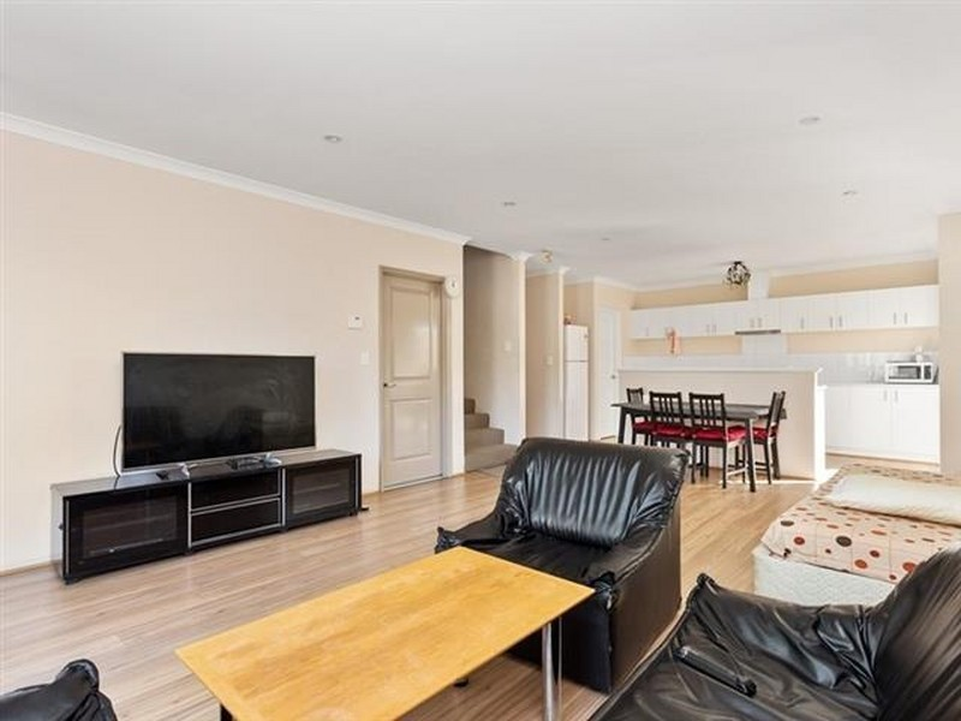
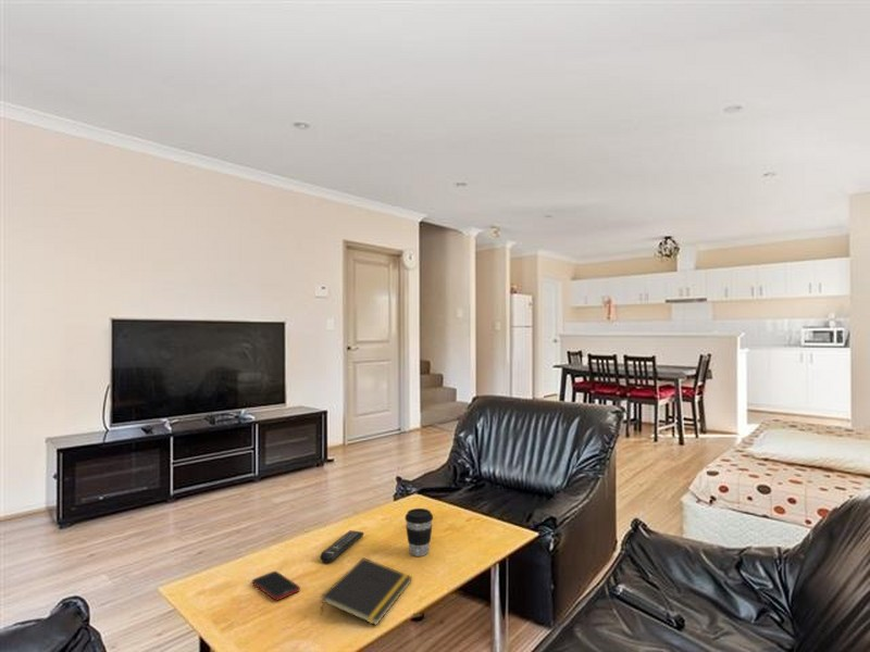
+ notepad (369, 588)
+ remote control (343, 544)
+ cell phone (275, 585)
+ coffee cup (419, 531)
